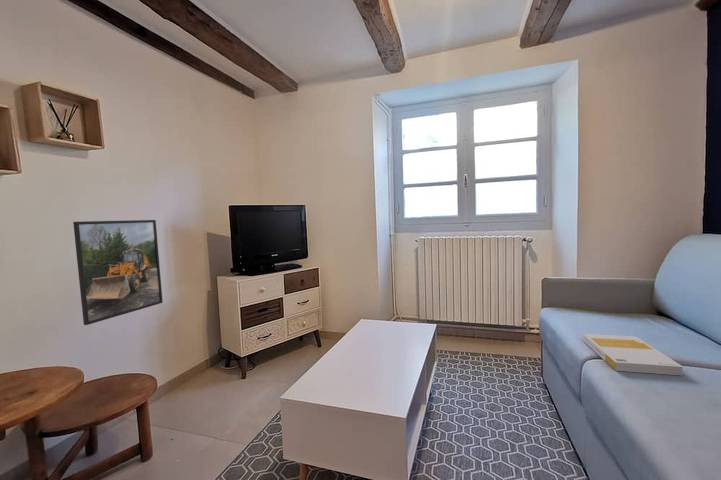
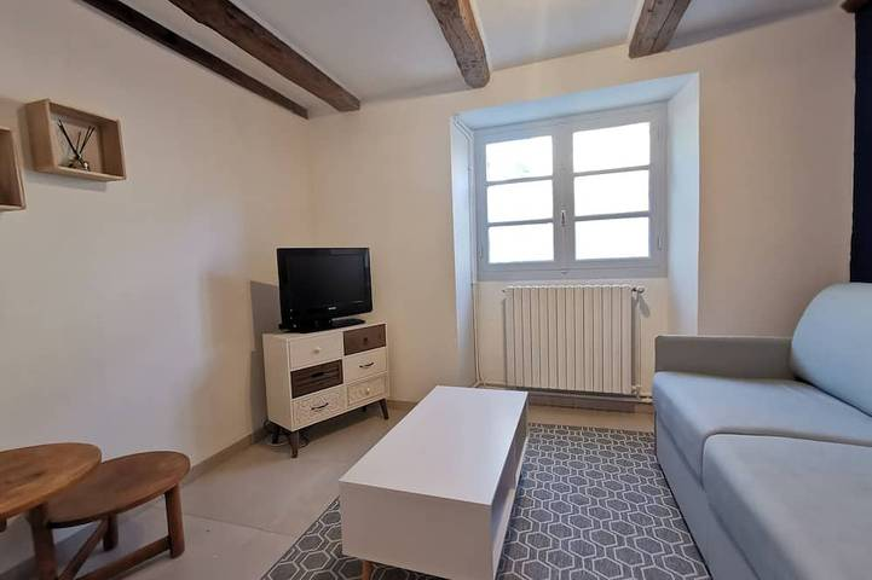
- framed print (123, 267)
- book (626, 352)
